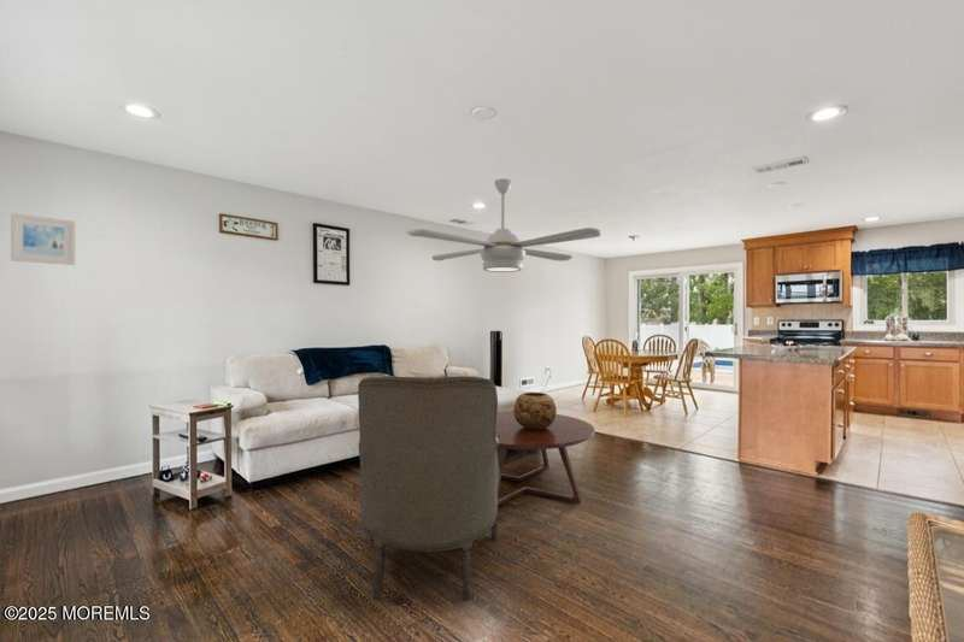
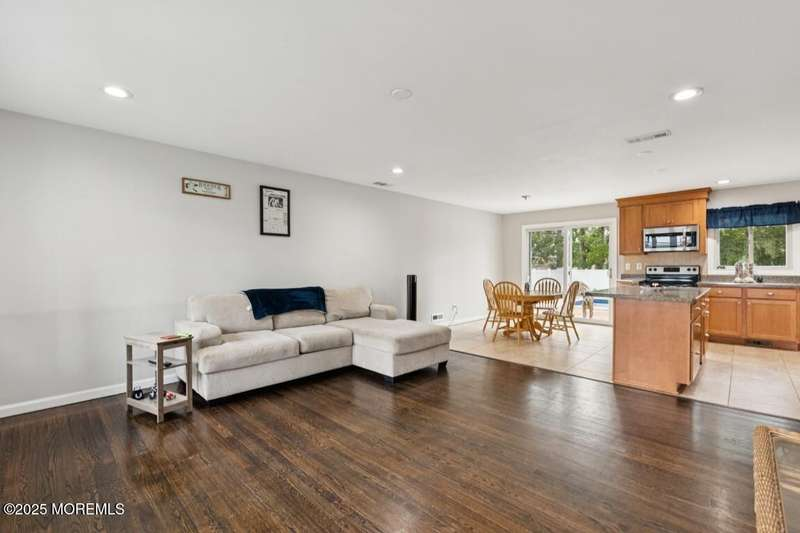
- coffee table (522, 448)
- decorative bowl (534, 410)
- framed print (43, 240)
- ceiling fan (502, 225)
- armchair (428, 467)
